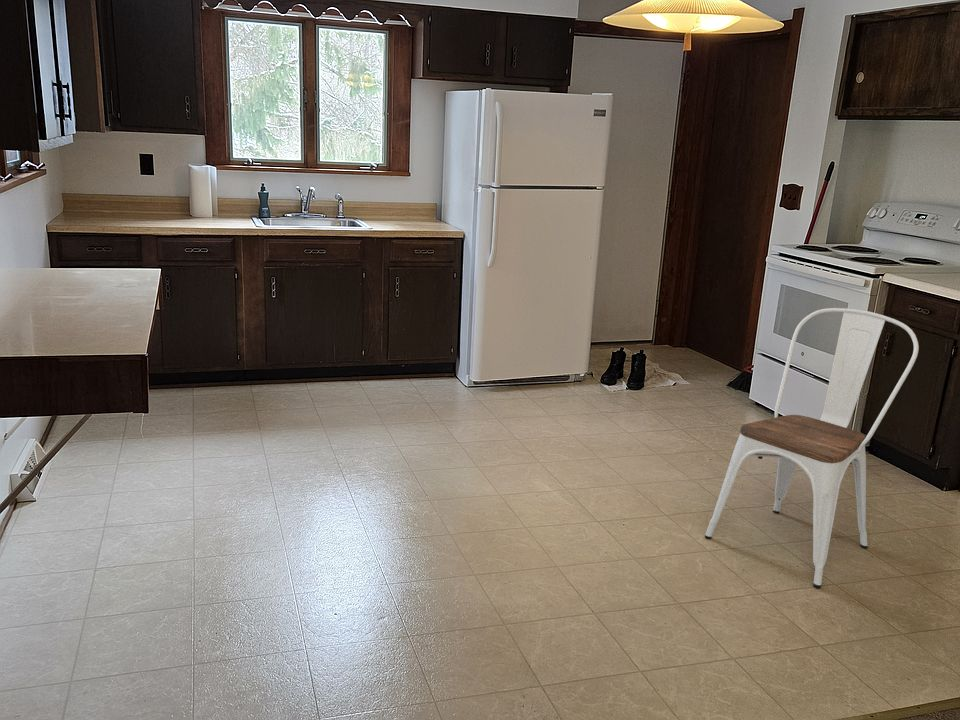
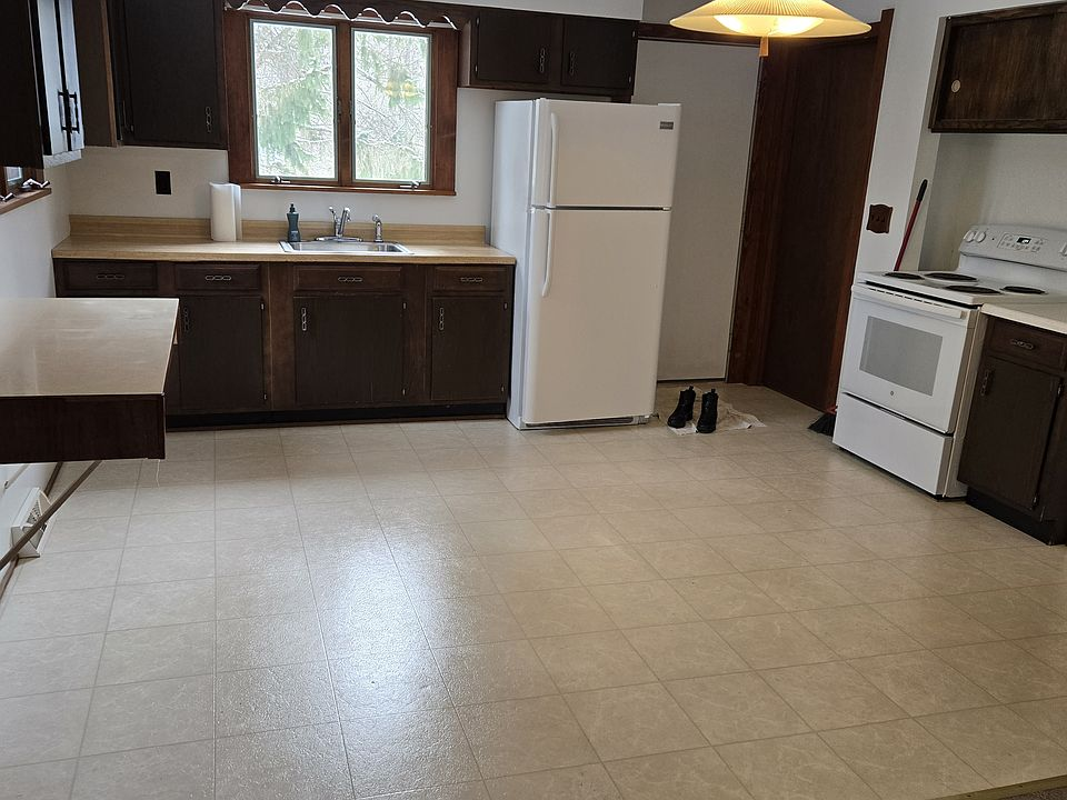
- chair (813, 433)
